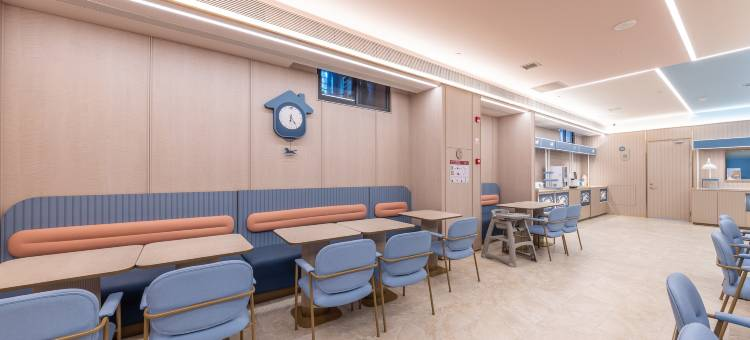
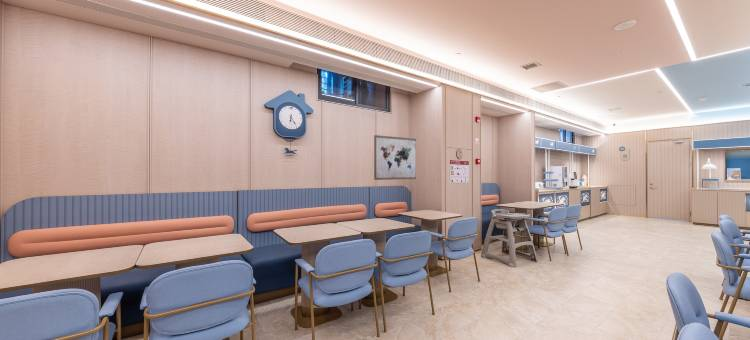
+ wall art (397, 158)
